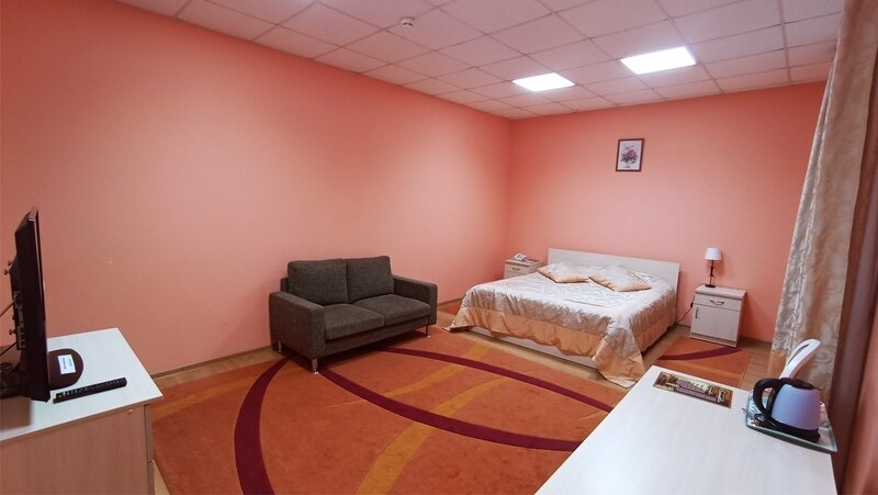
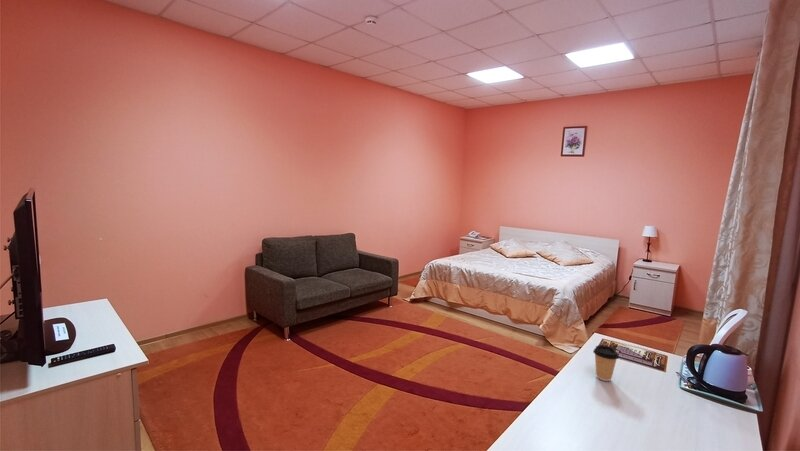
+ coffee cup (604, 363)
